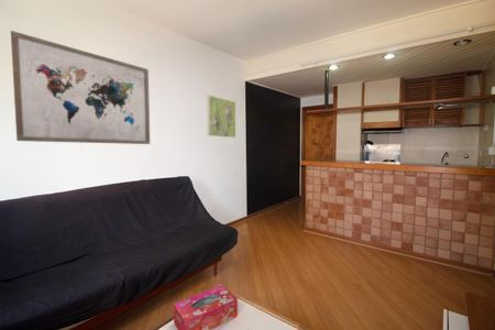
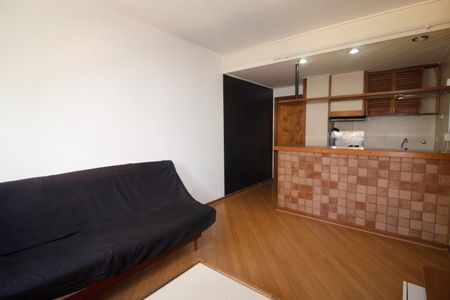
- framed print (222, 118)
- wall art (94, 98)
- tissue box (206, 309)
